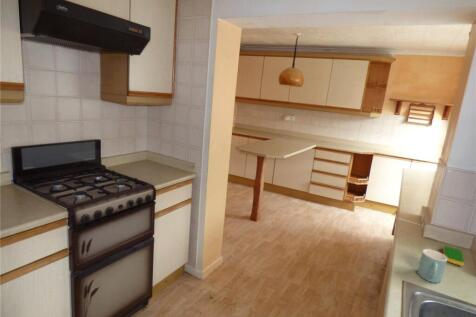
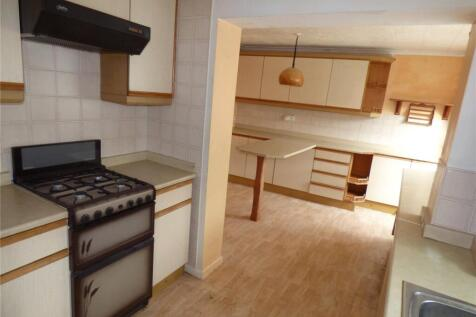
- dish sponge (453, 255)
- mug (432, 267)
